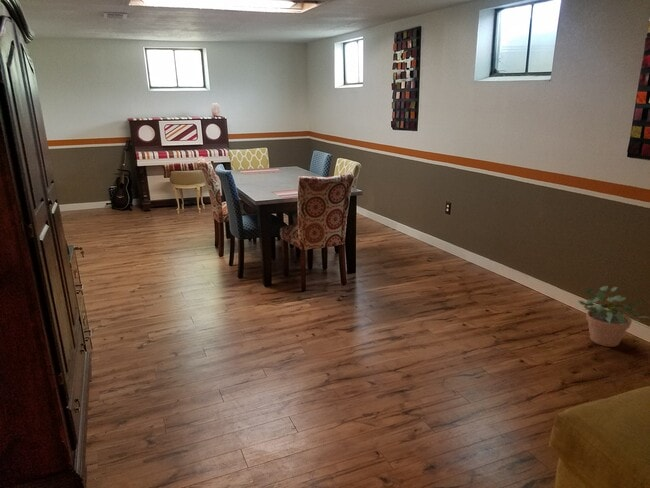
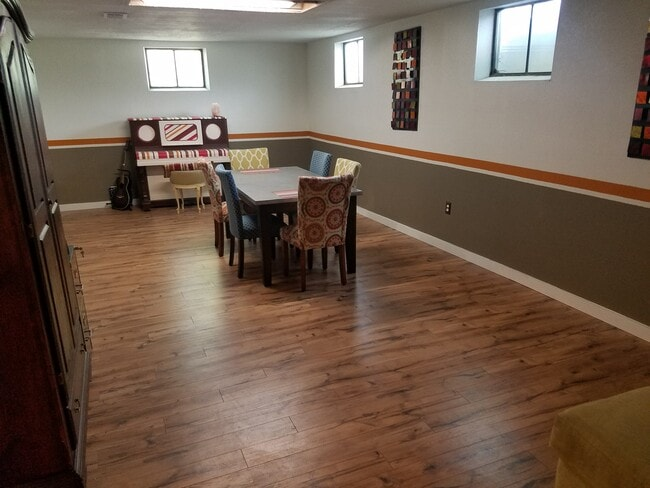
- potted plant (613, 318)
